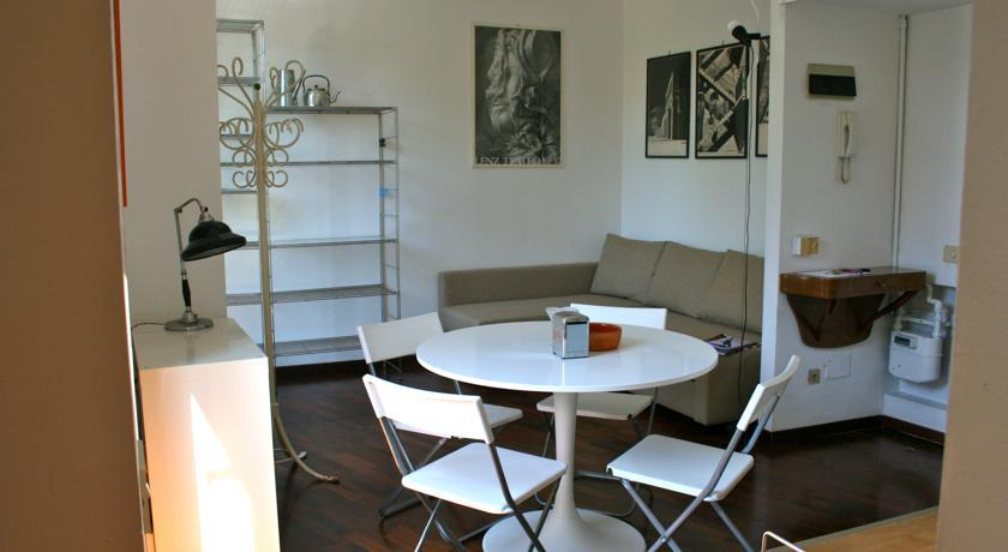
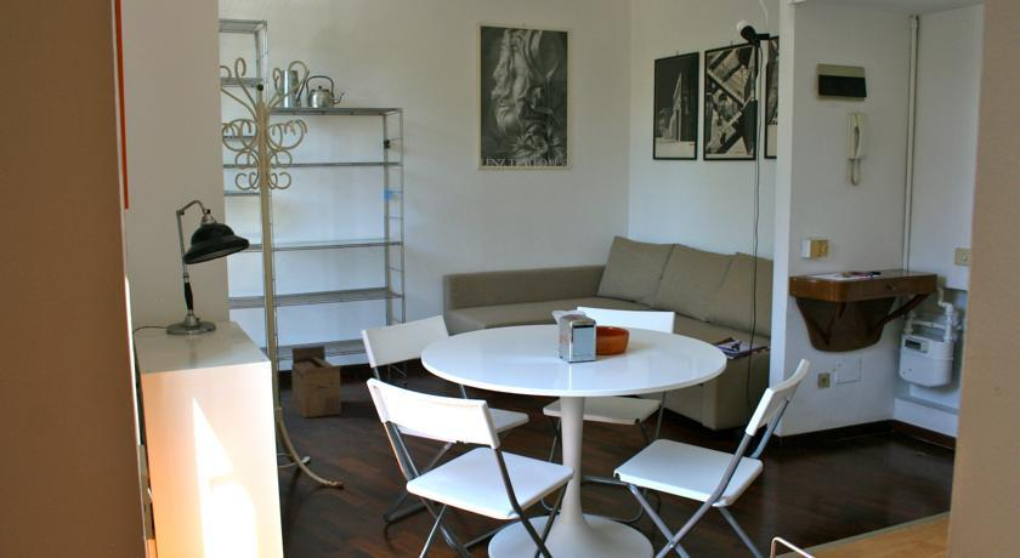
+ cardboard box (317, 381)
